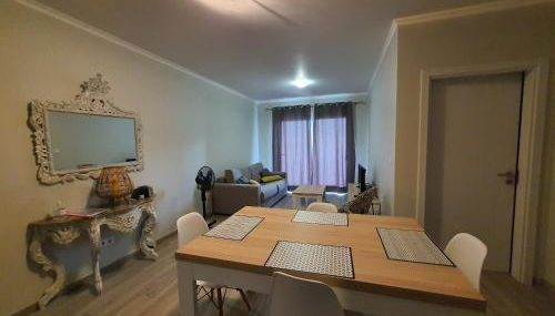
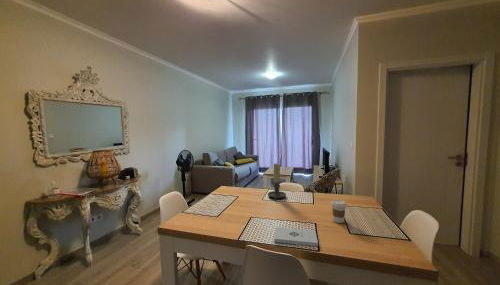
+ notepad (295, 236)
+ coffee cup (338, 211)
+ candle holder (276, 180)
